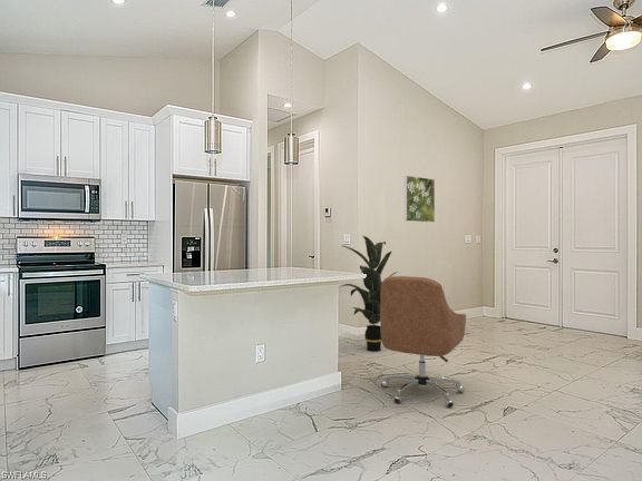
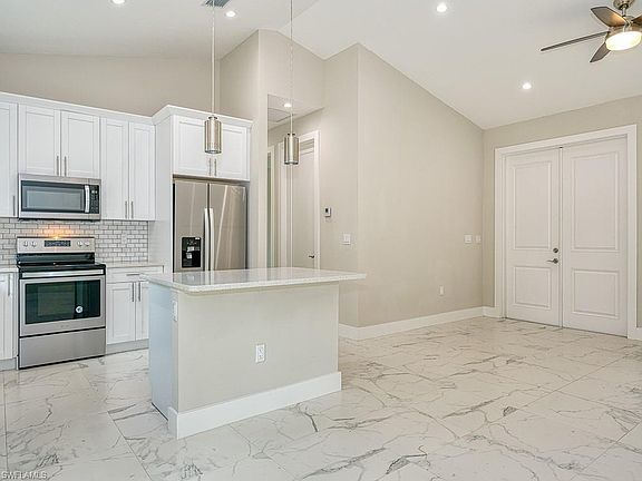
- indoor plant (369, 292)
- chair (419, 333)
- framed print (419, 199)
